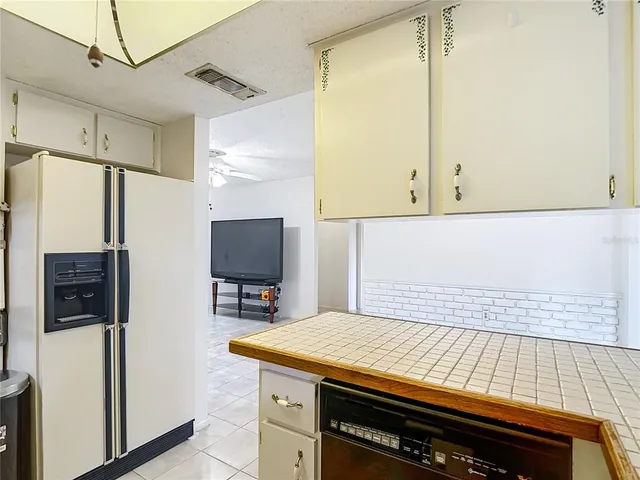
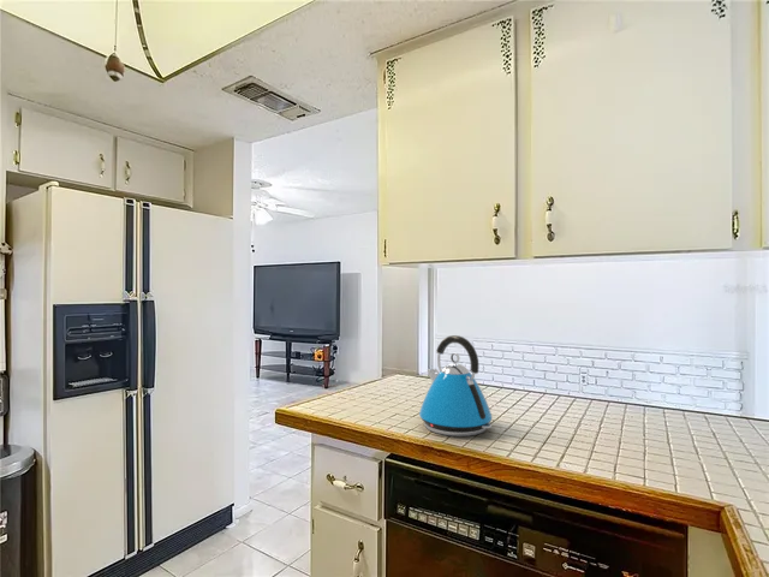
+ kettle (457, 380)
